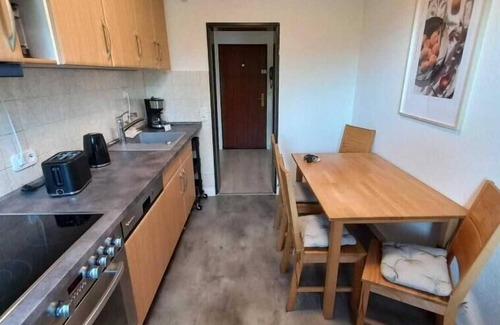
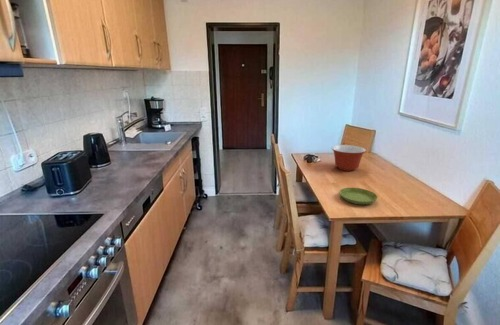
+ mixing bowl (347, 158)
+ saucer (357, 196)
